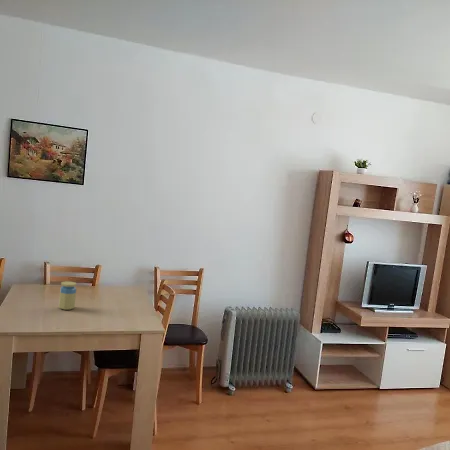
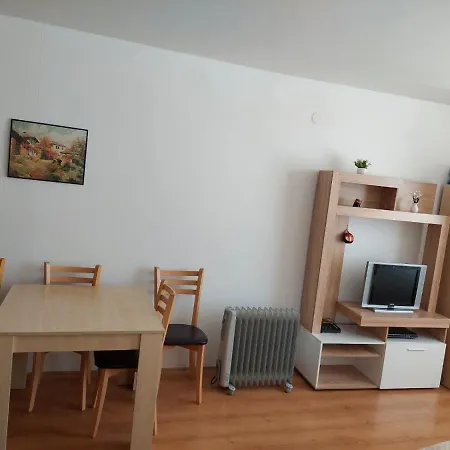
- jar (67, 295)
